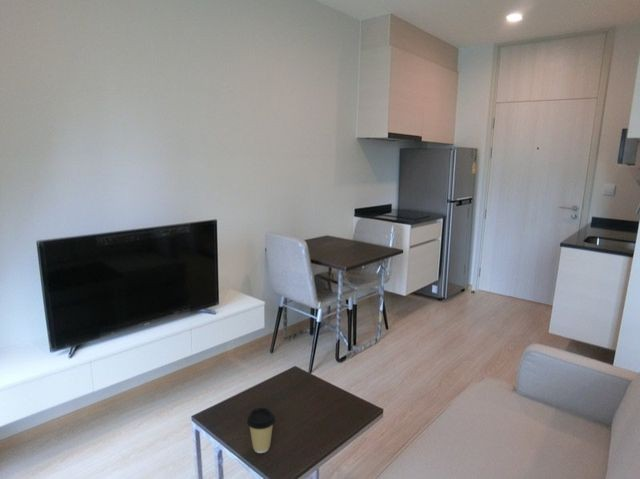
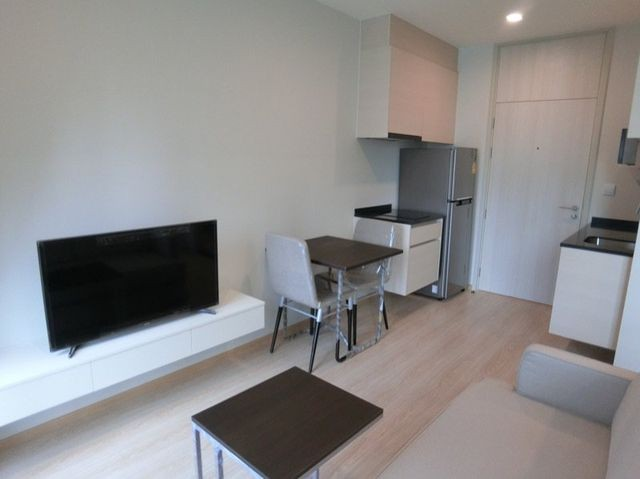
- coffee cup (261, 431)
